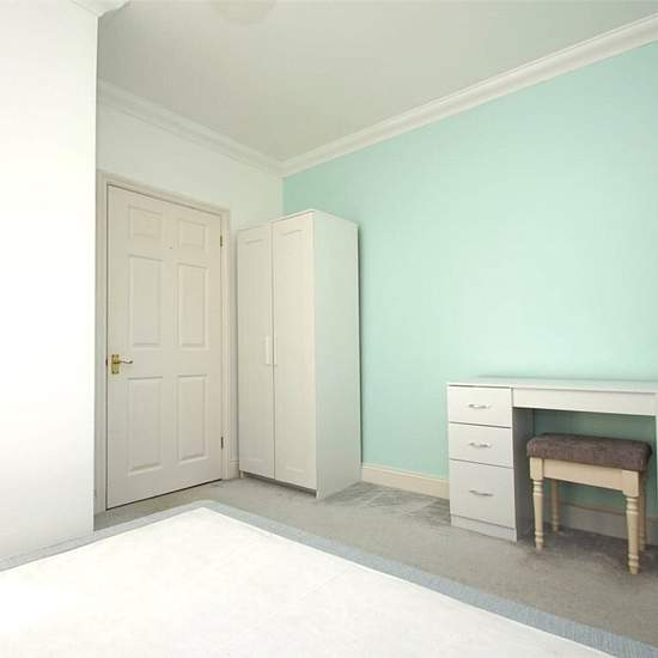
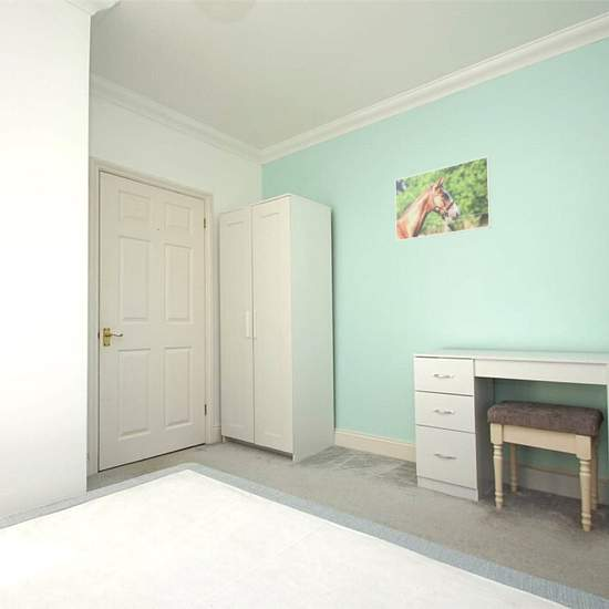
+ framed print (438, 202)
